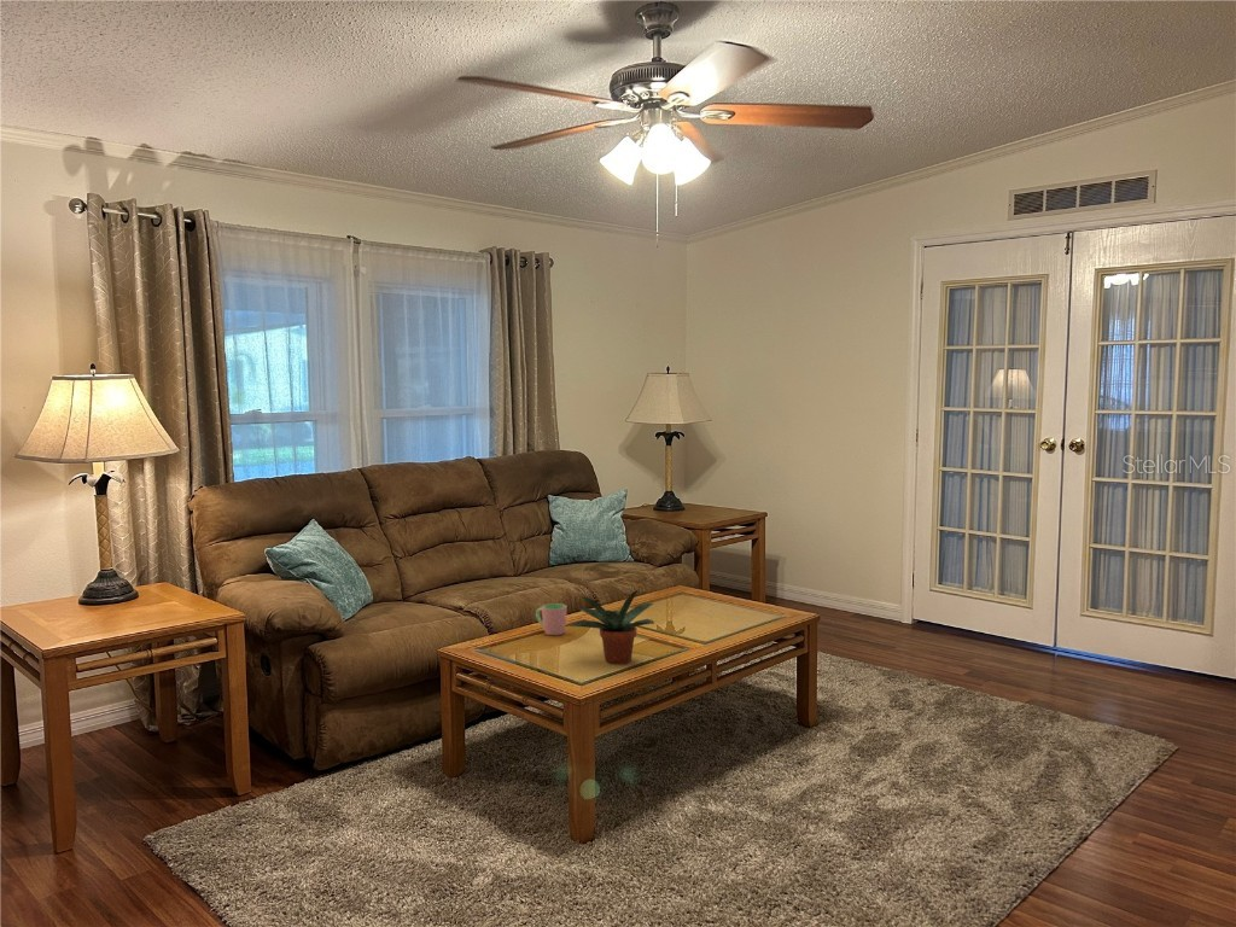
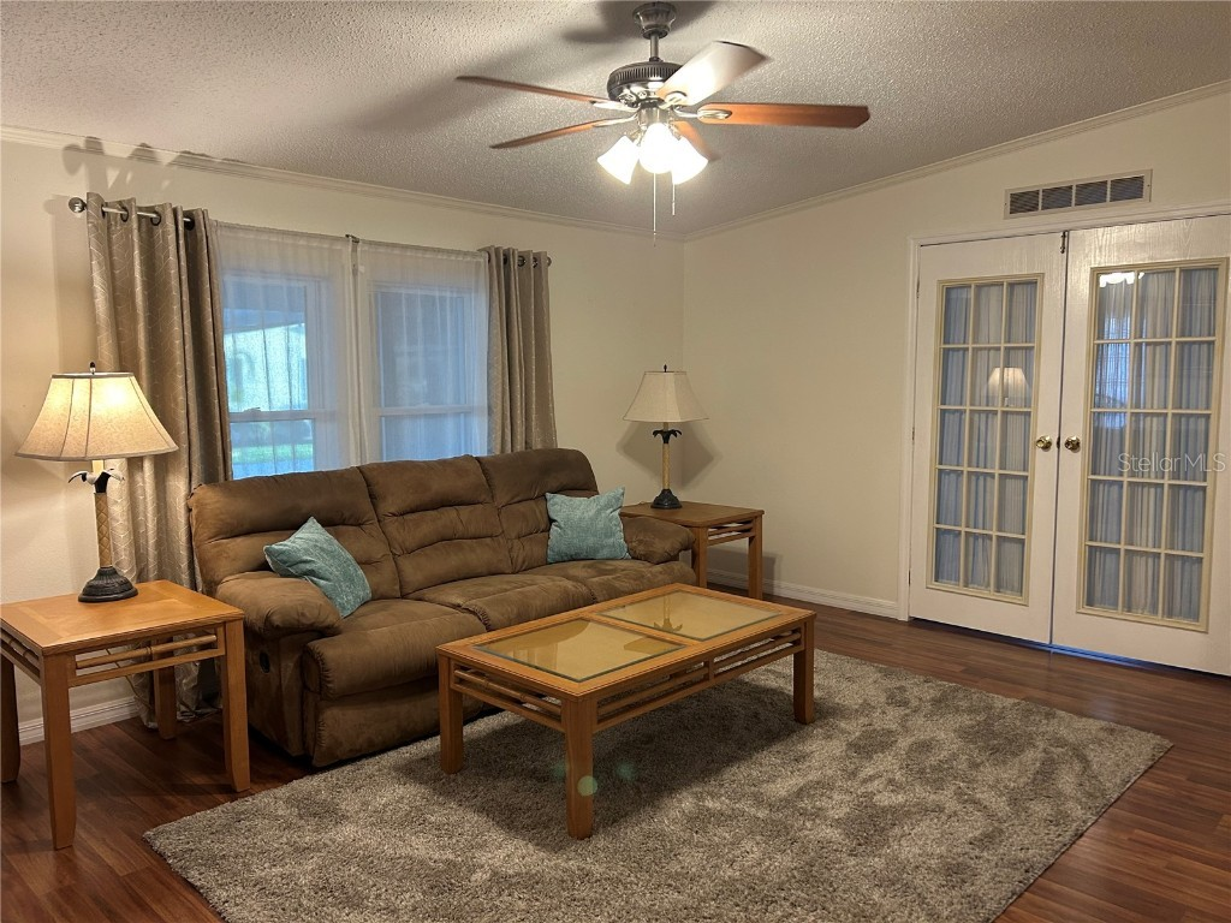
- cup (550, 619)
- potted plant (617, 623)
